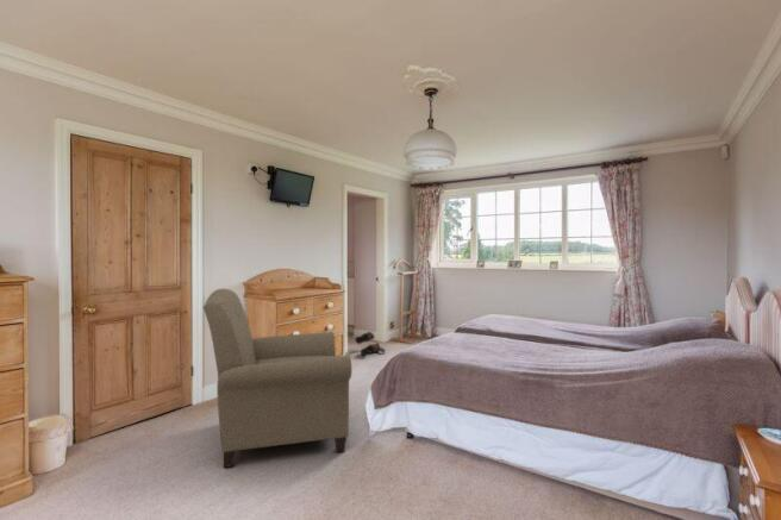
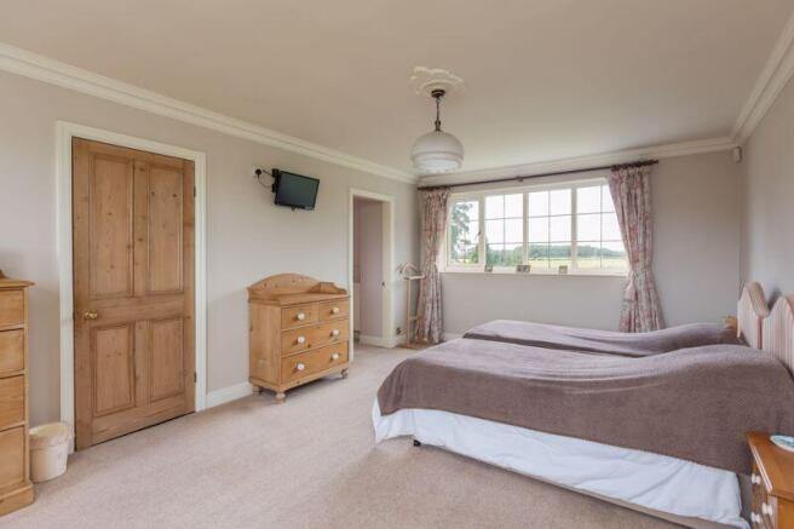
- boots (370, 344)
- chair (280, 362)
